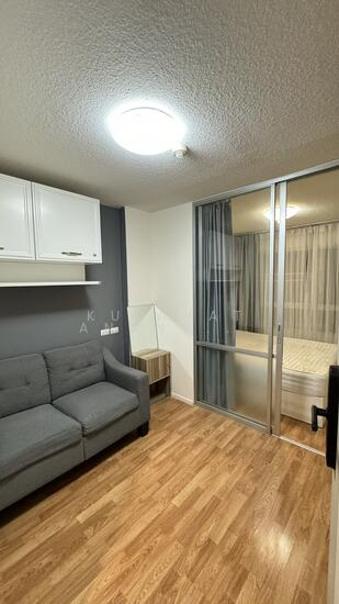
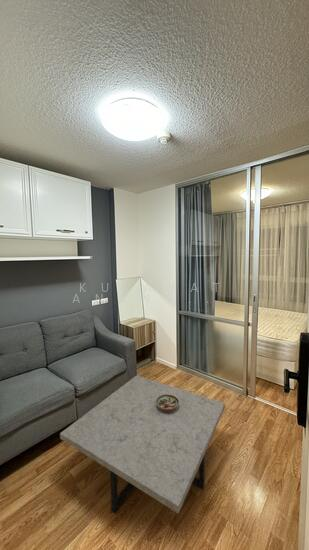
+ decorative bowl (167, 403)
+ coffee table (150, 438)
